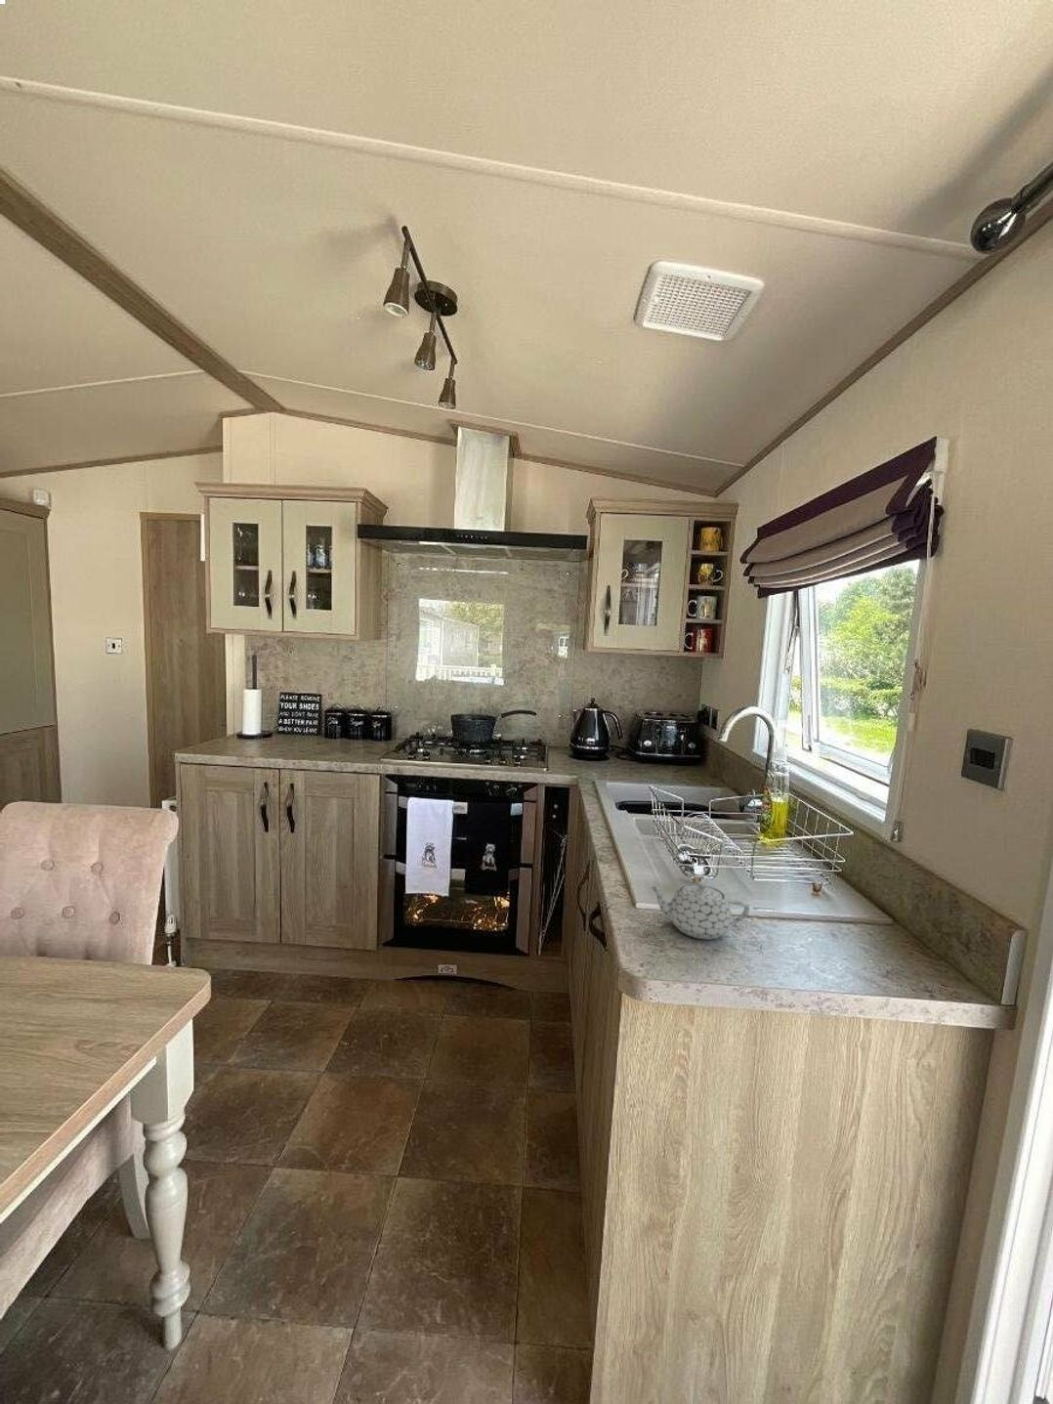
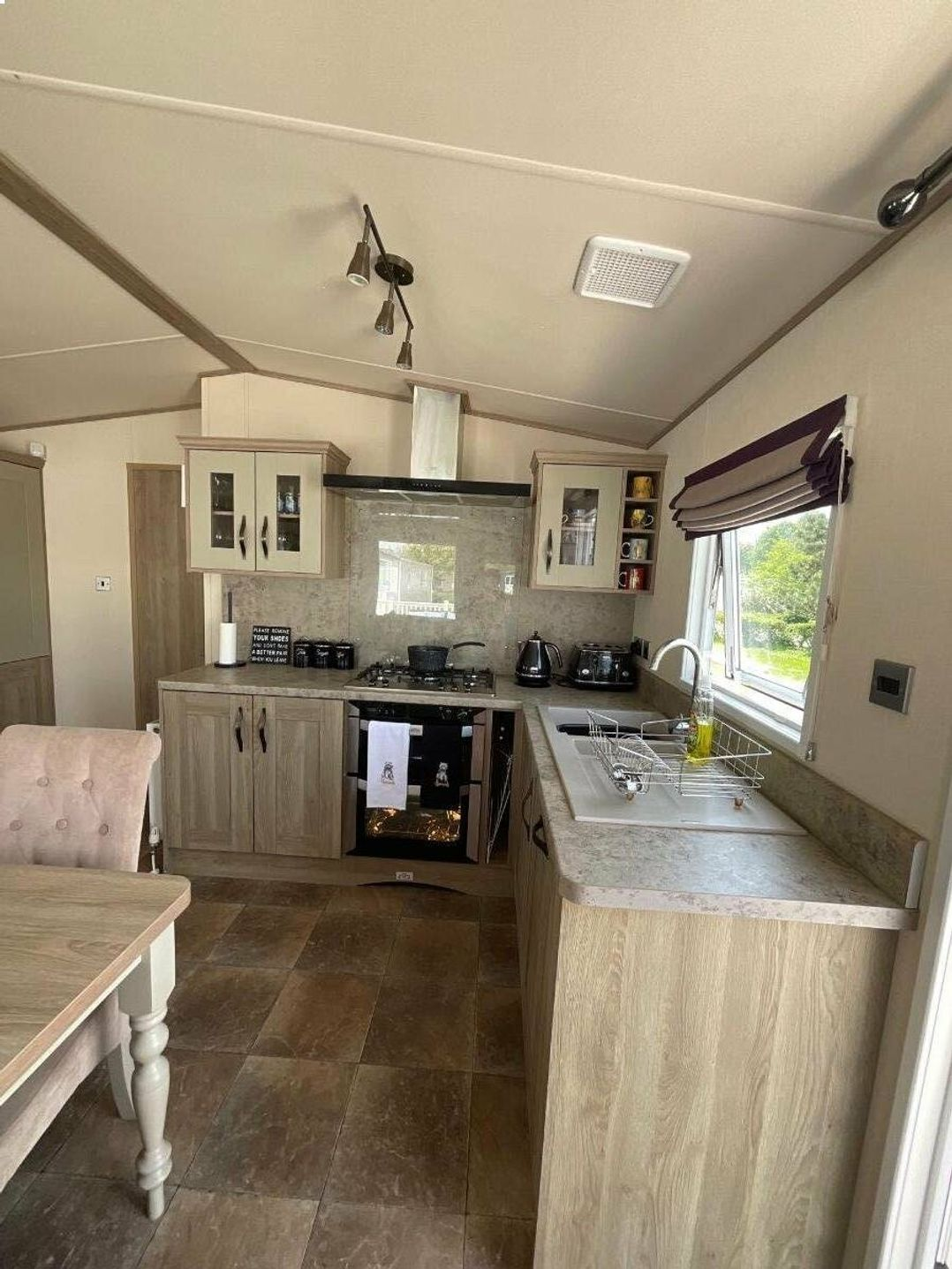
- teapot (697, 906)
